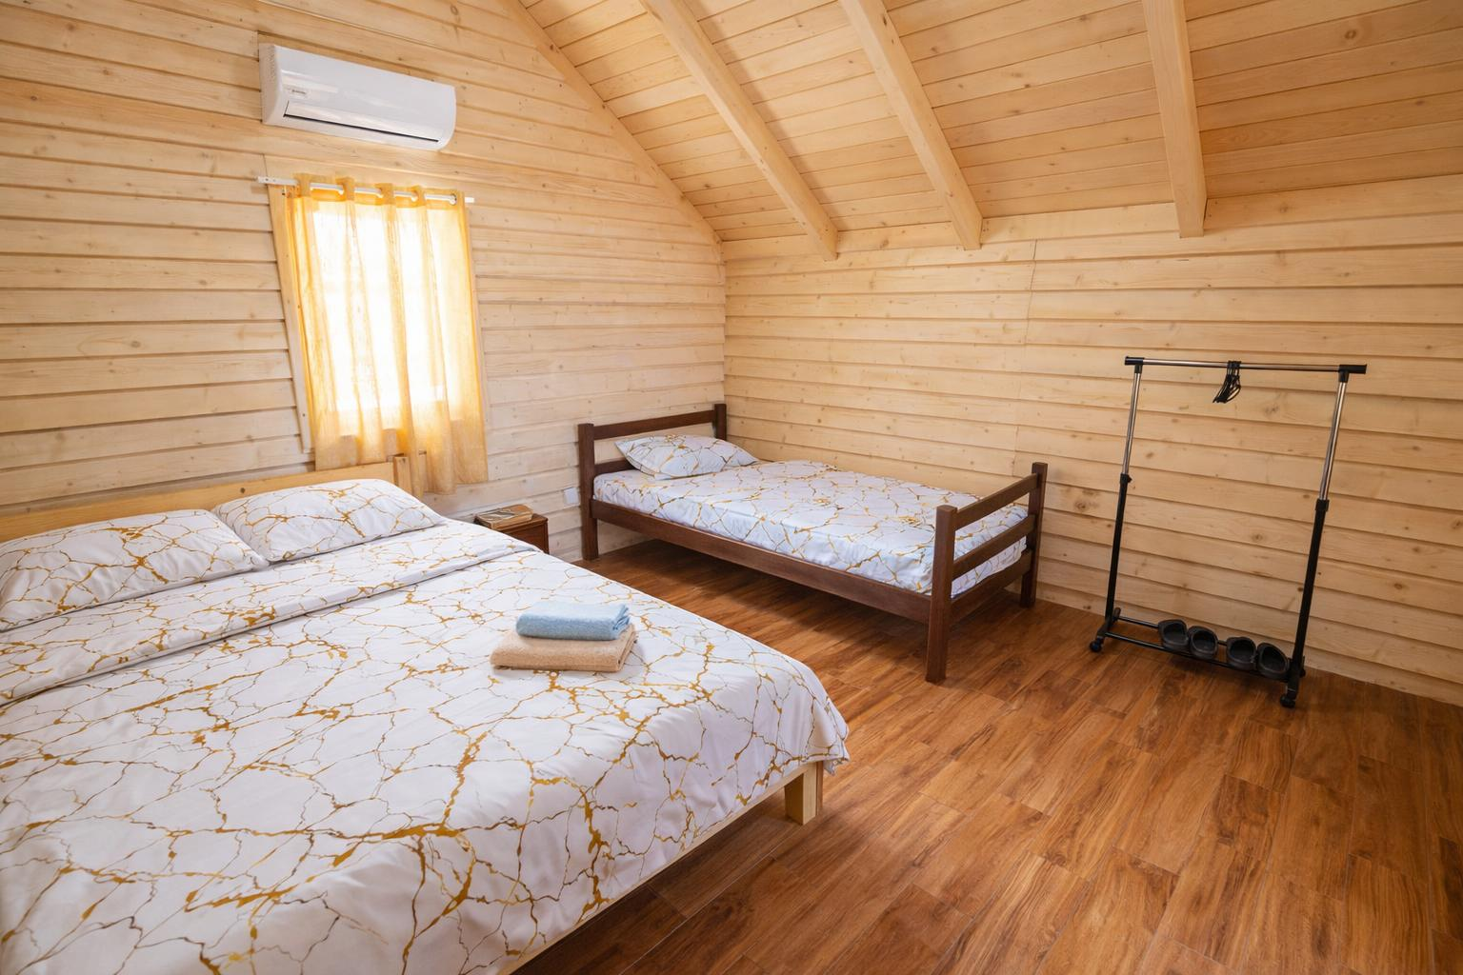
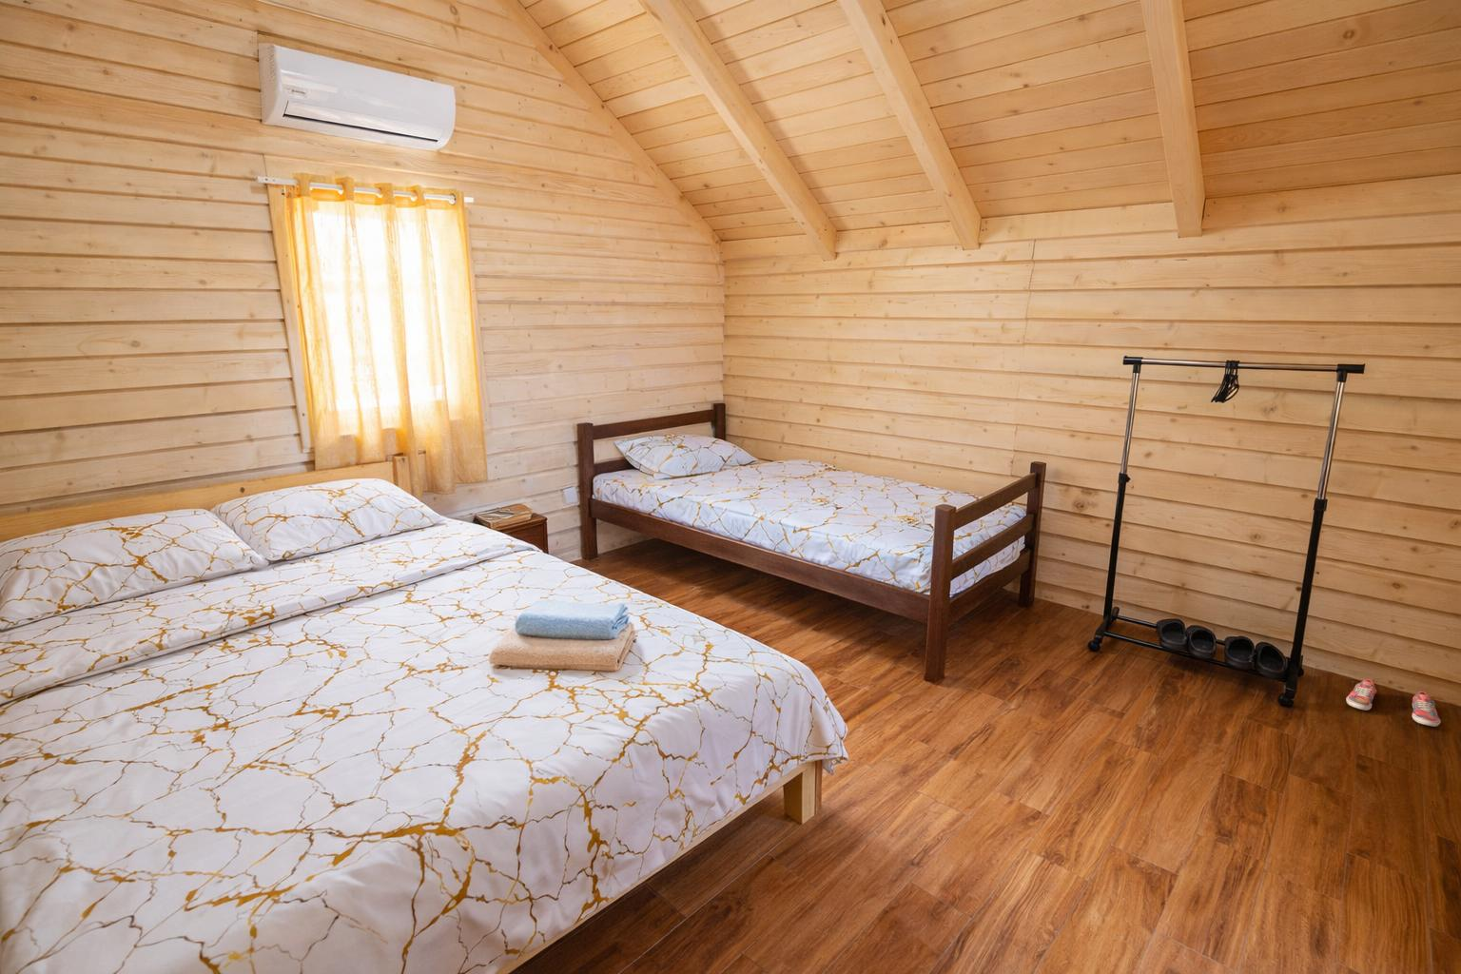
+ sneaker (1412, 699)
